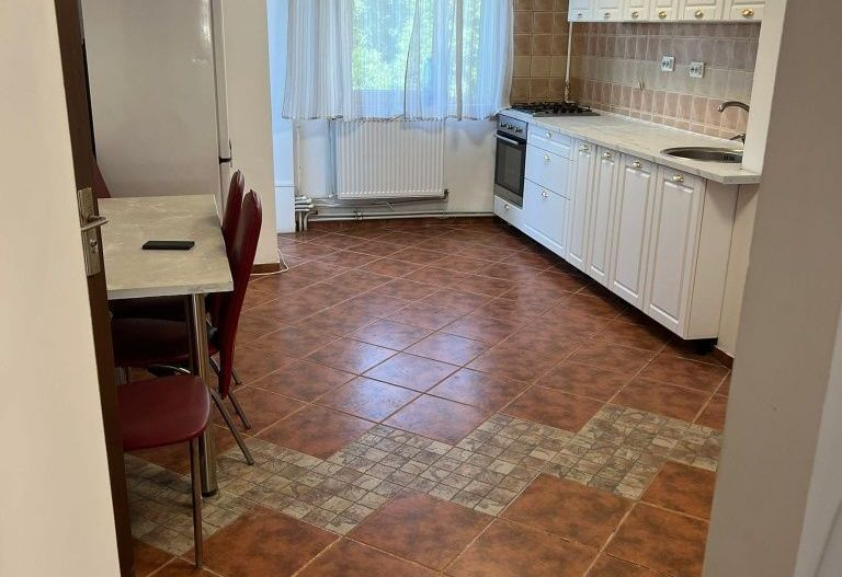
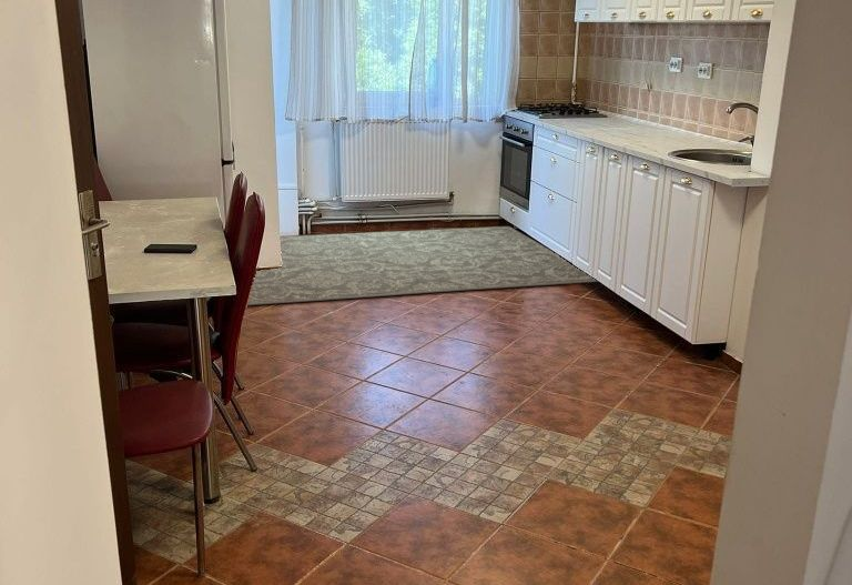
+ rug (399, 258)
